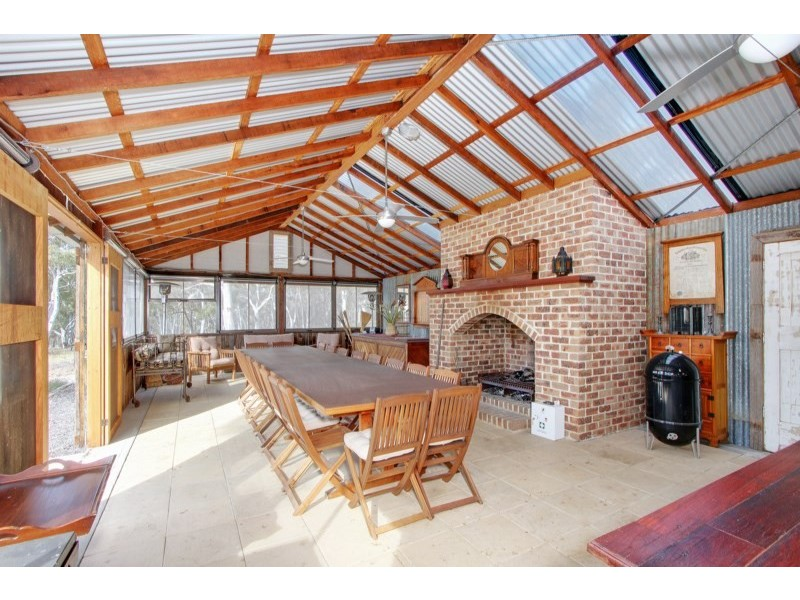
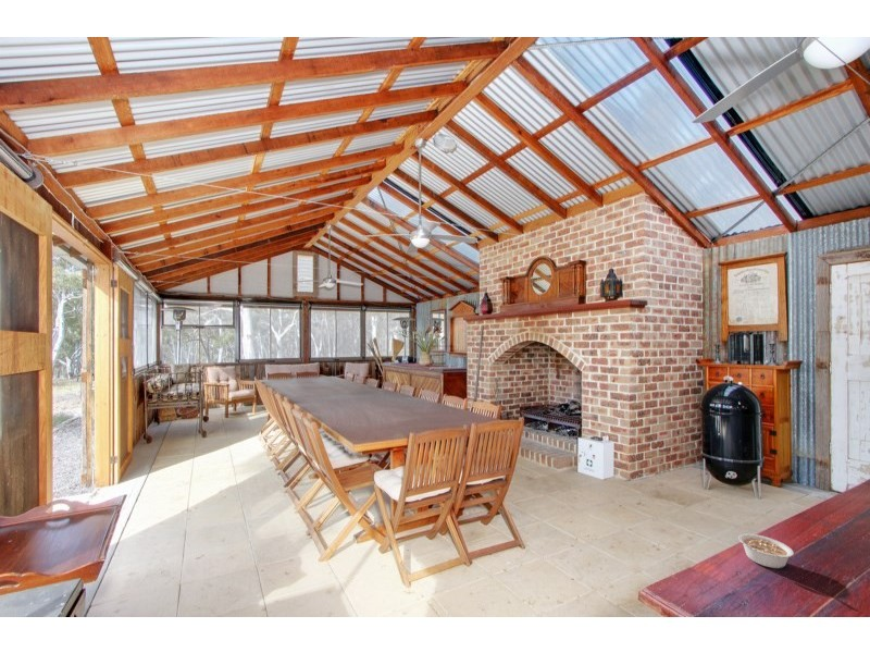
+ legume (767, 551)
